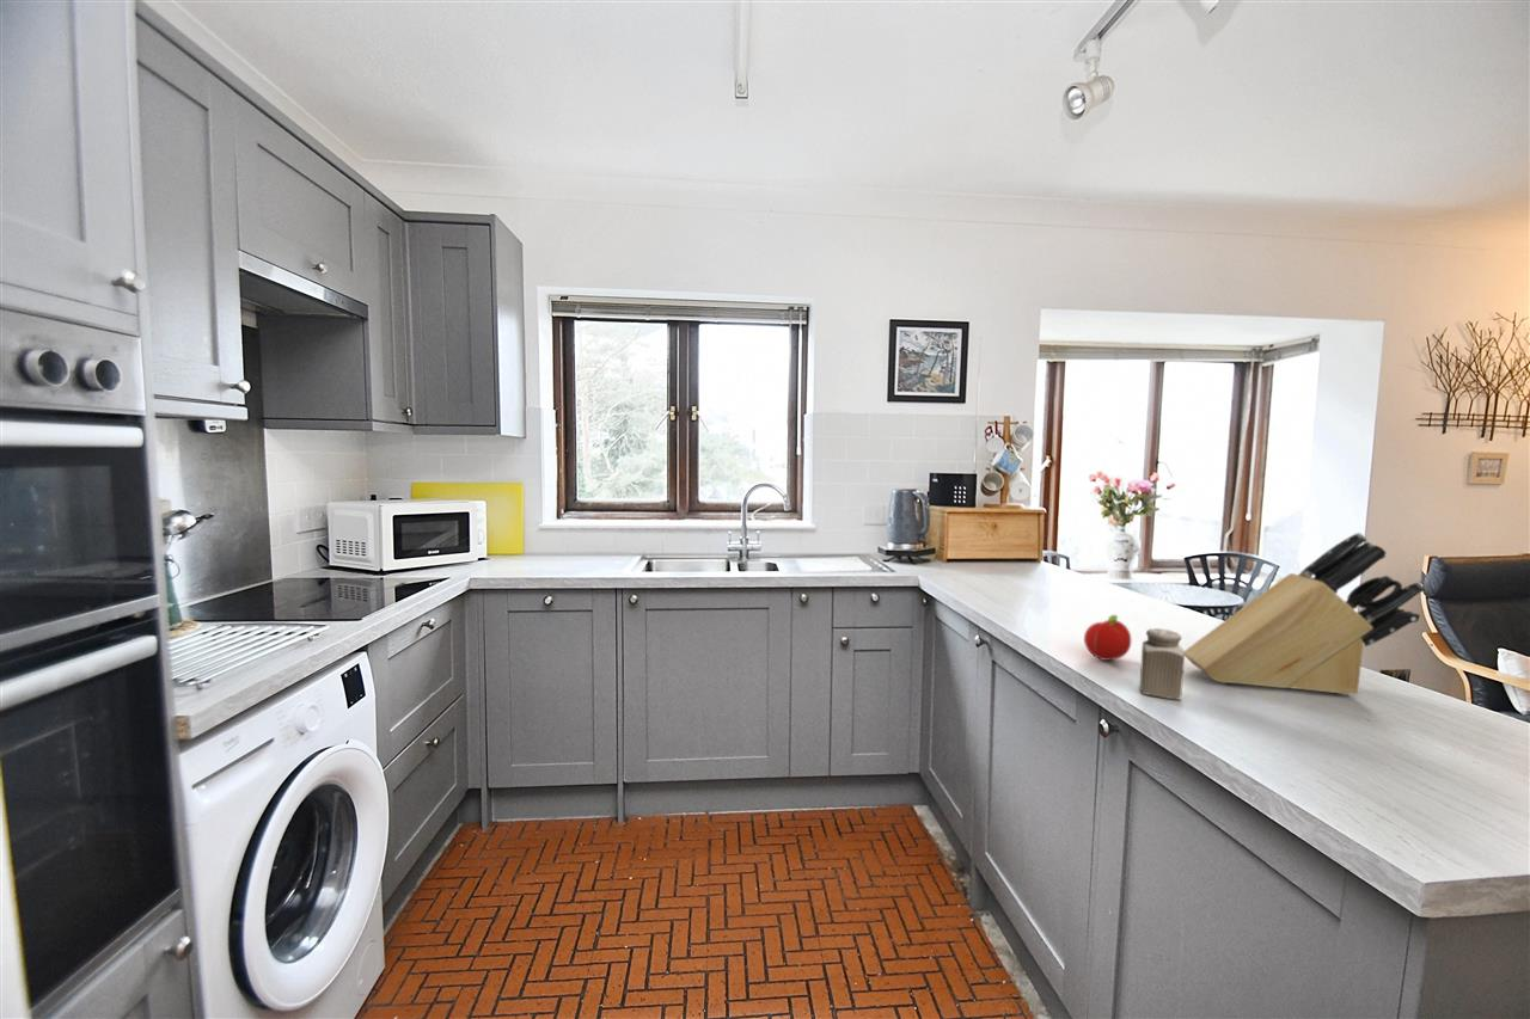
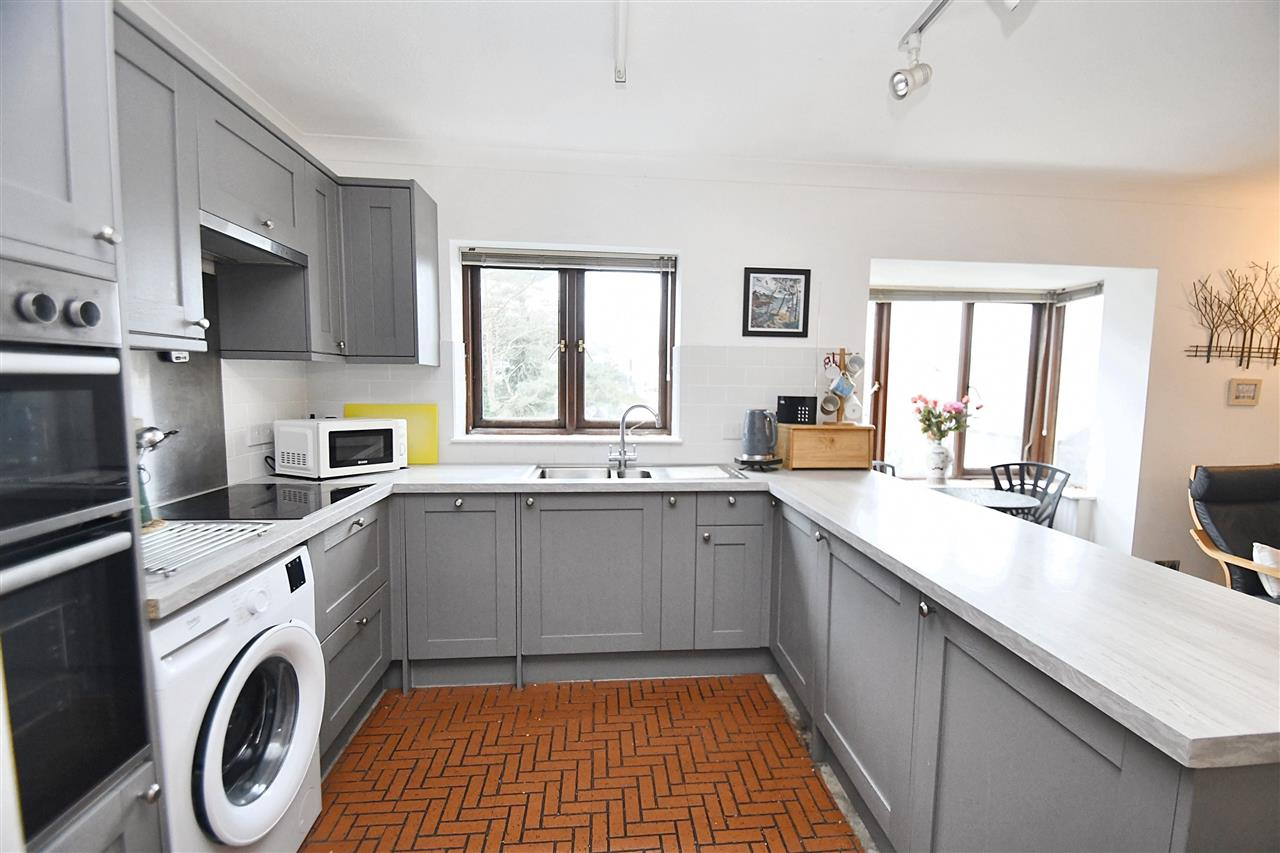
- salt shaker (1162, 661)
- fruit (1107, 637)
- knife block (1297, 608)
